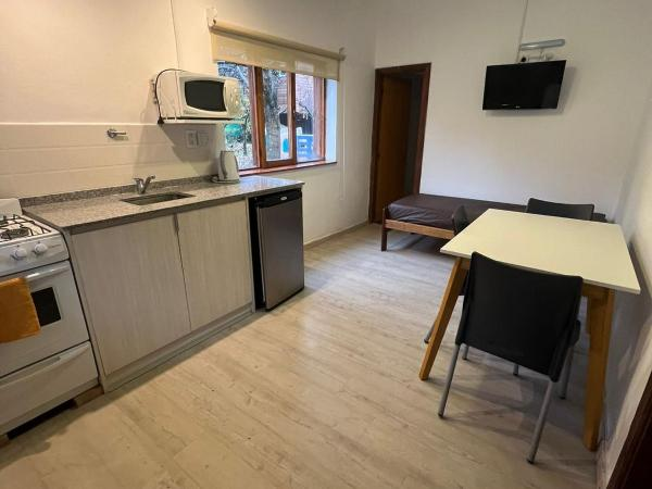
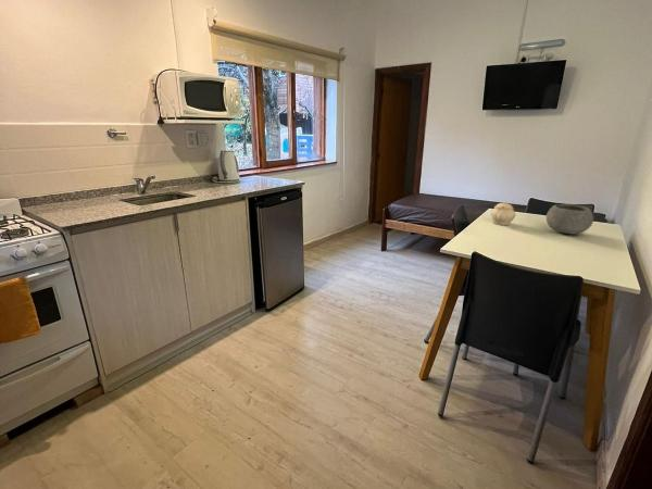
+ teapot (503, 212)
+ bowl (568, 220)
